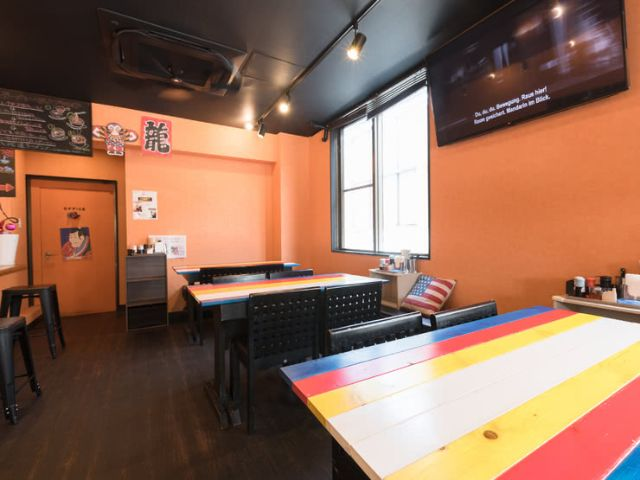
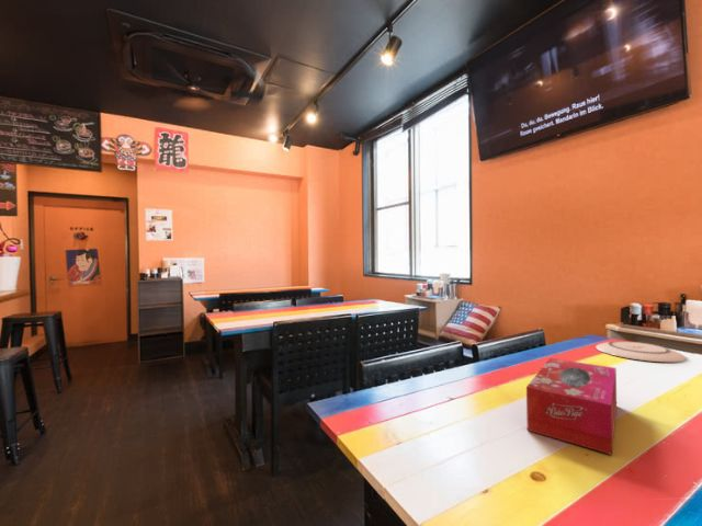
+ tissue box (575, 397)
+ plate (637, 348)
